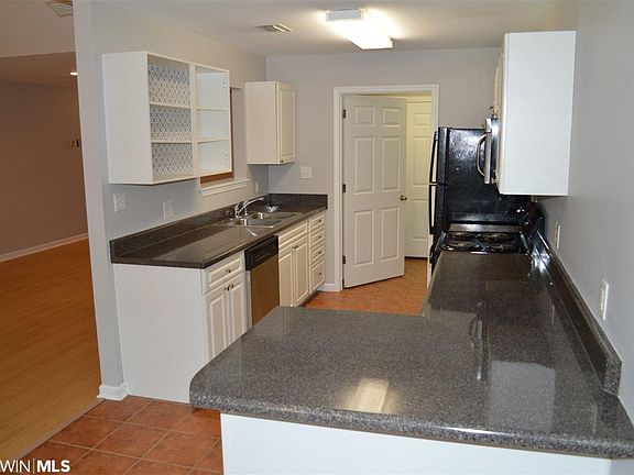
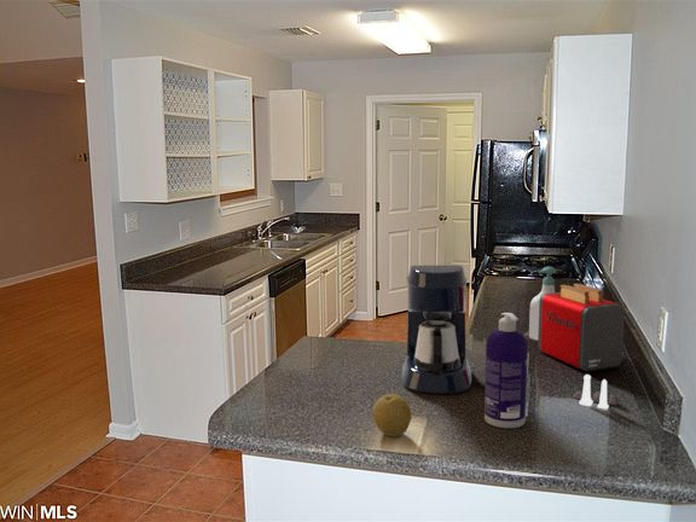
+ soap bottle (539, 301)
+ spray bottle (505, 367)
+ toaster (579, 323)
+ salt and pepper shaker set (590, 388)
+ coffee maker (439, 323)
+ fruit (392, 414)
